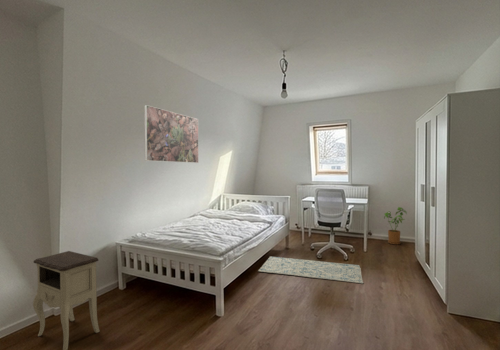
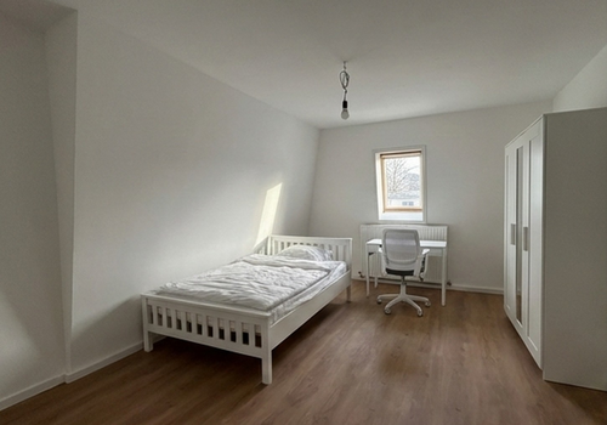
- house plant (395, 225)
- nightstand (66, 296)
- rug (310, 268)
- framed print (174, 137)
